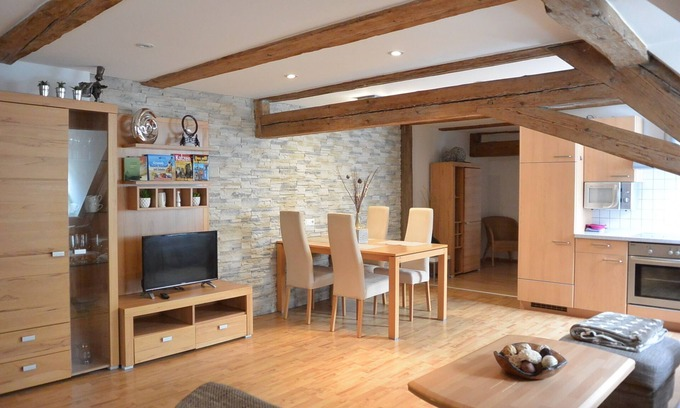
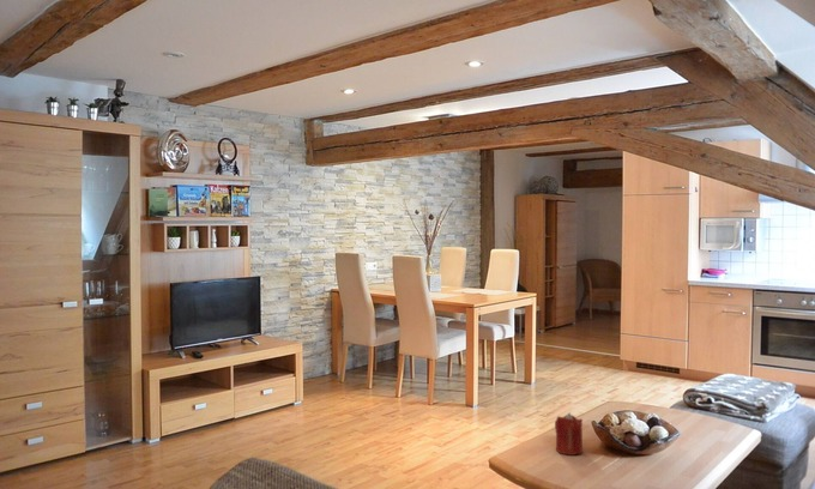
+ candle (568, 431)
